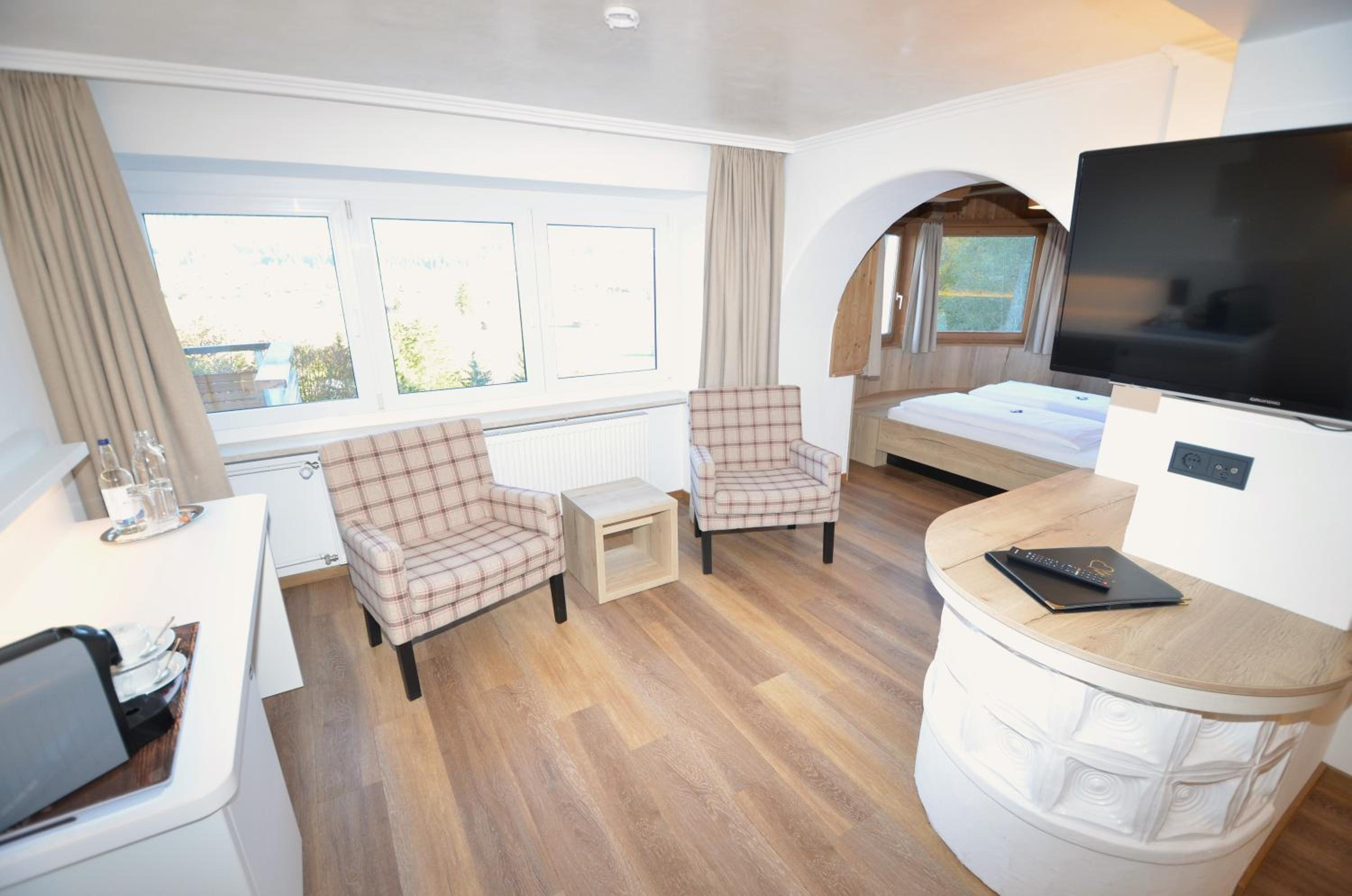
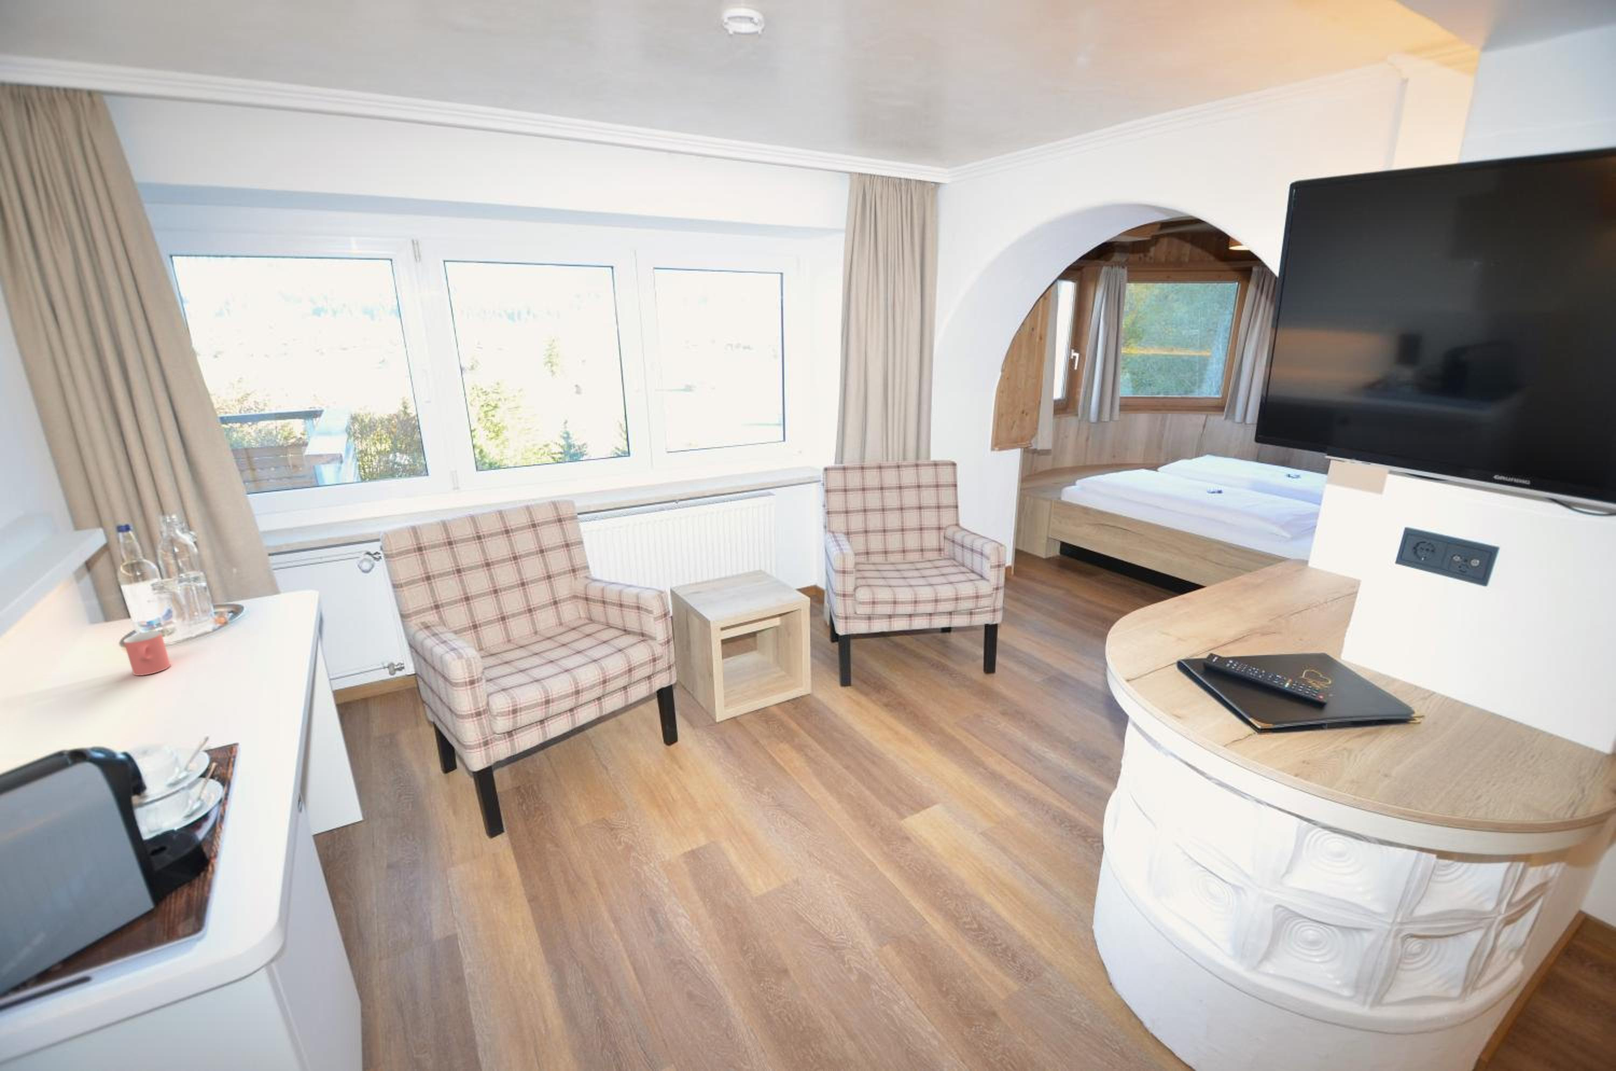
+ cup (147, 655)
